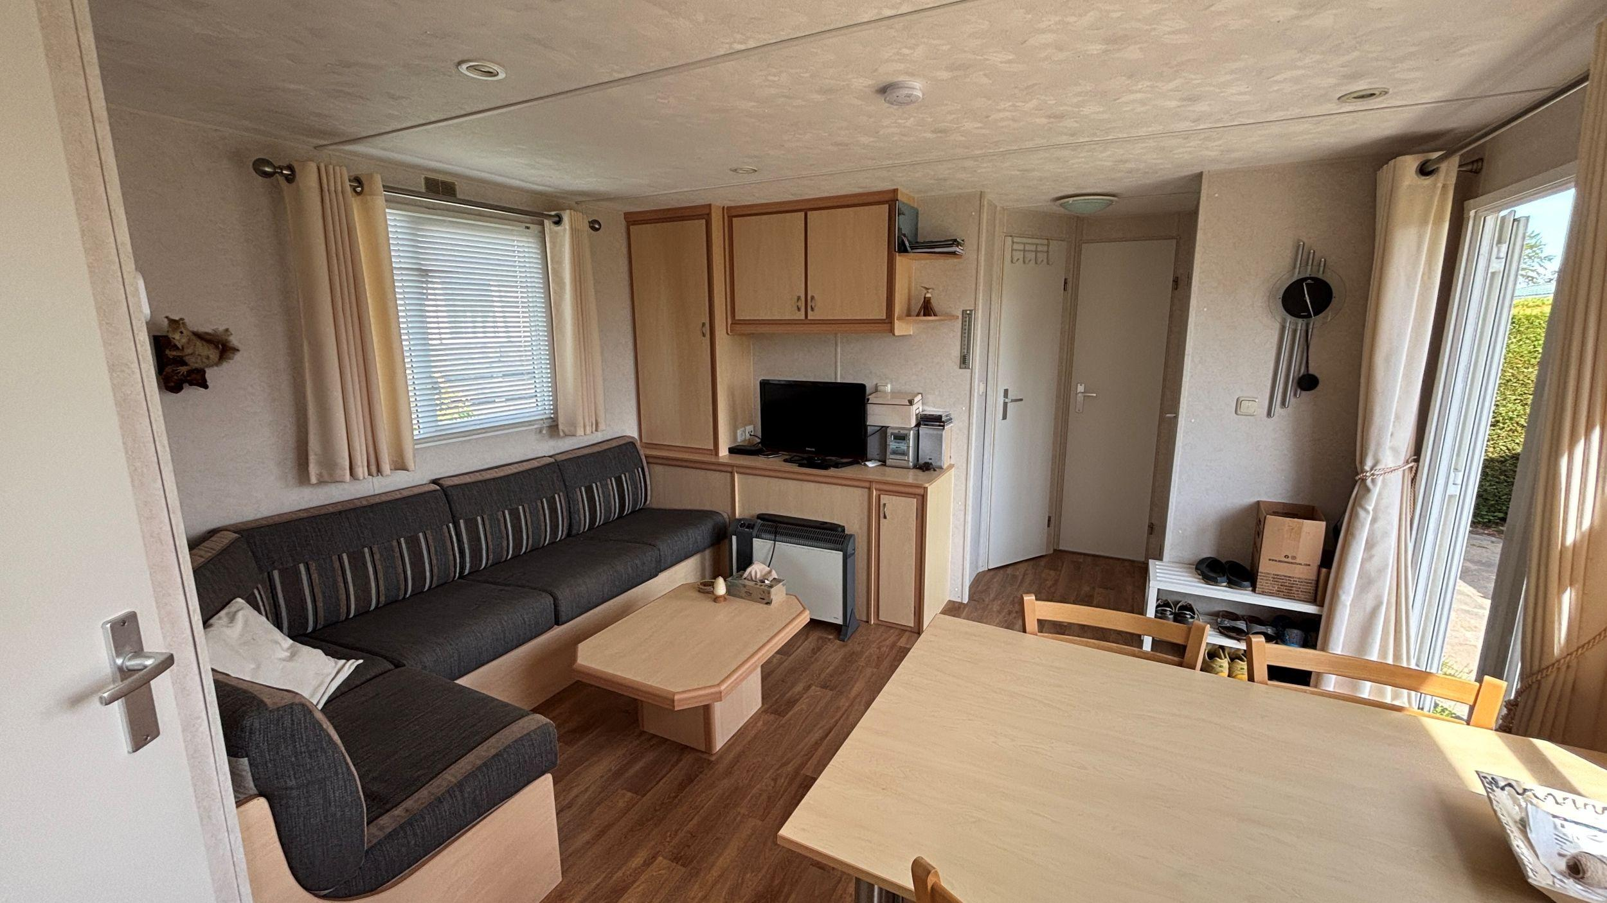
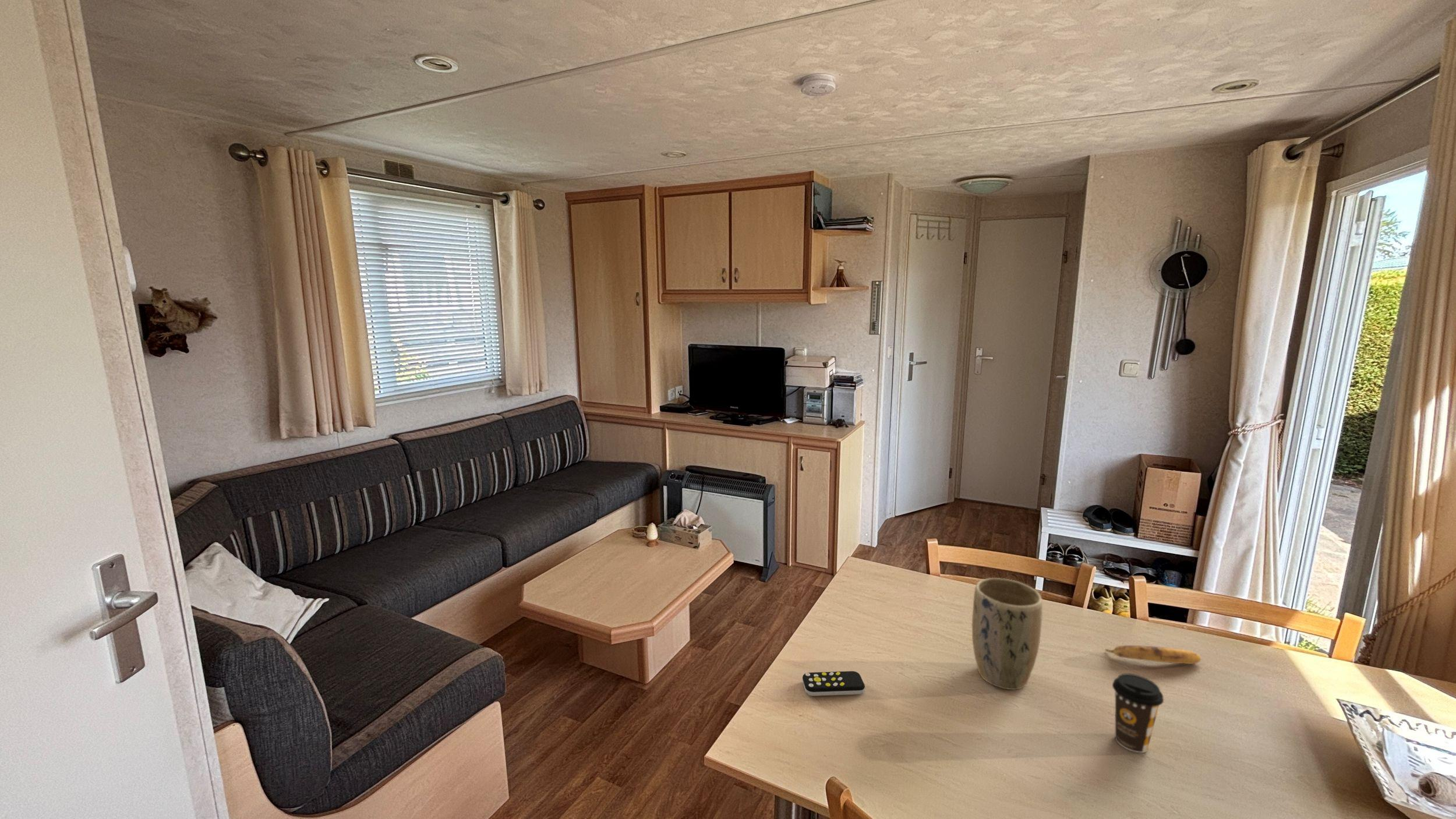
+ remote control (833, 683)
+ plant pot (1005, 634)
+ banana (1157, 653)
+ coffee cup (1135, 714)
